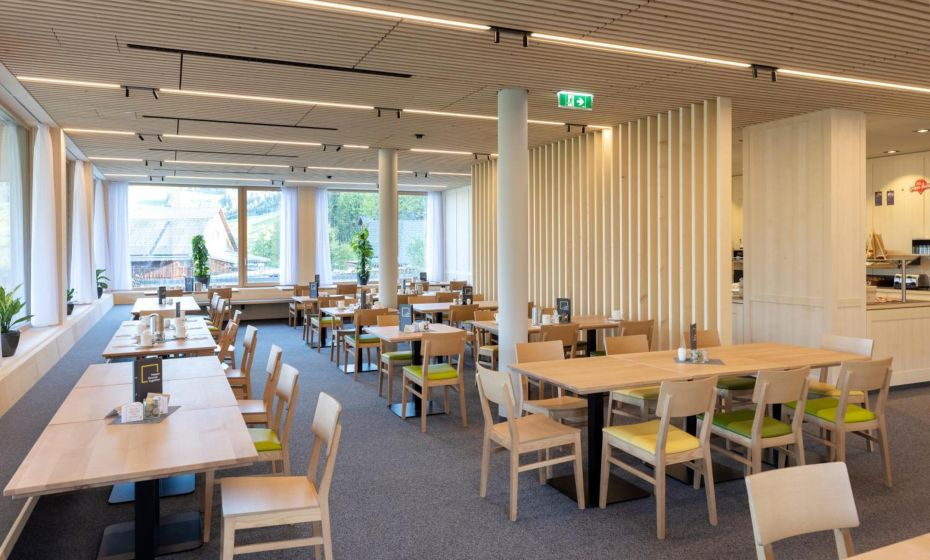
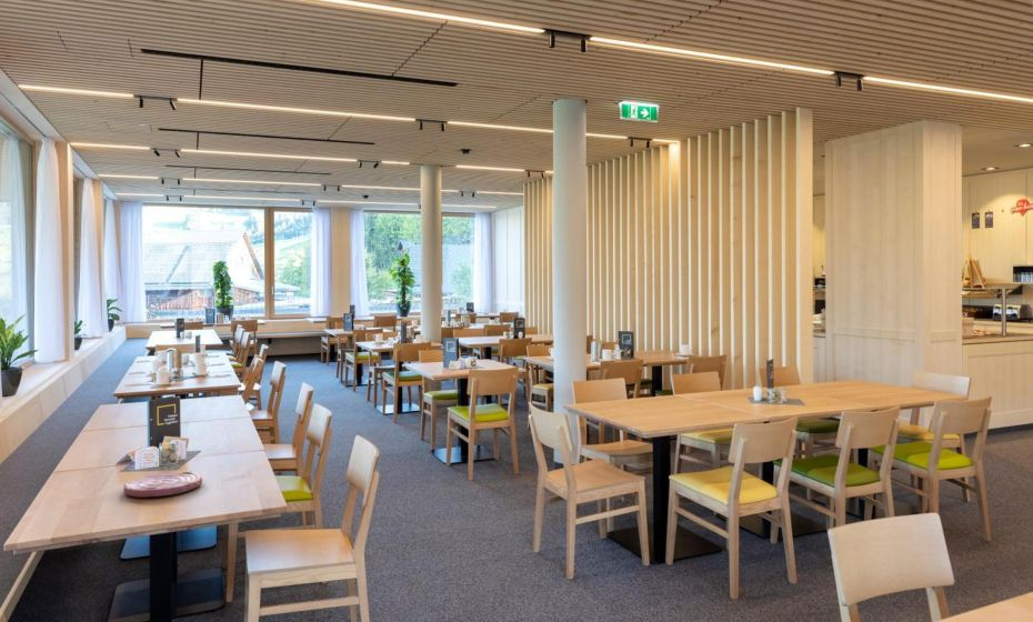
+ plate (163, 483)
